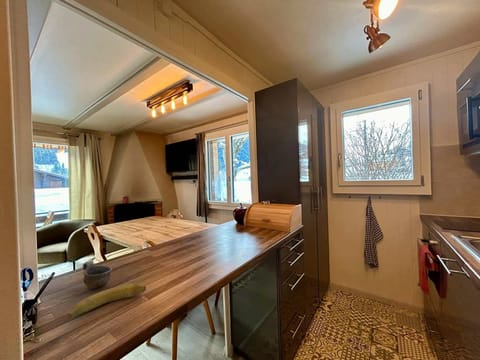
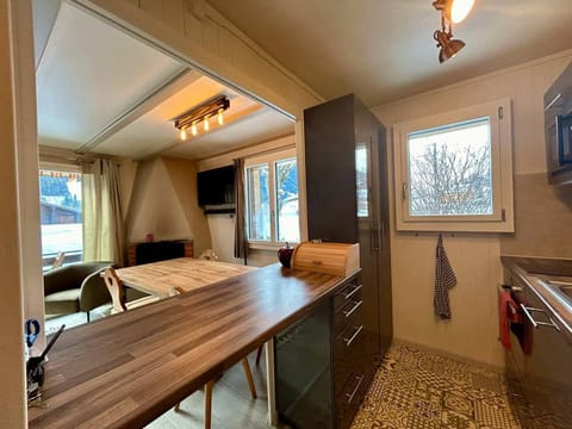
- cup (98, 273)
- fruit (108, 298)
